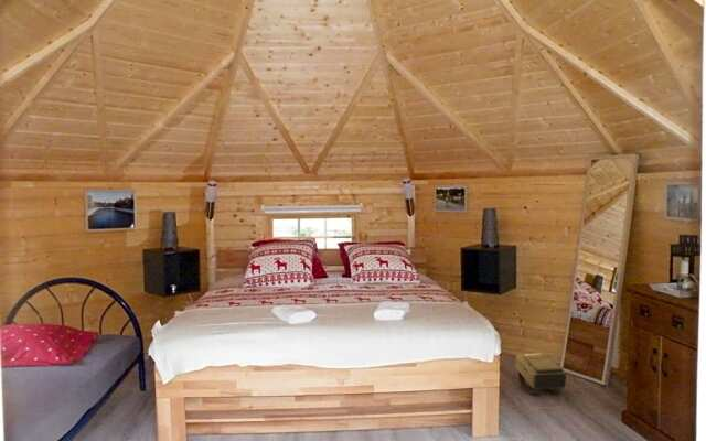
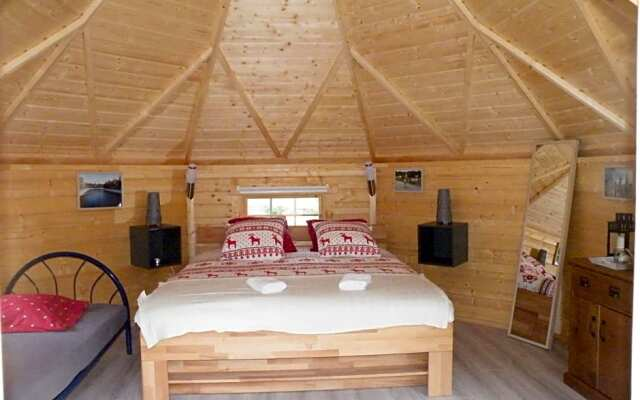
- backpack (537, 373)
